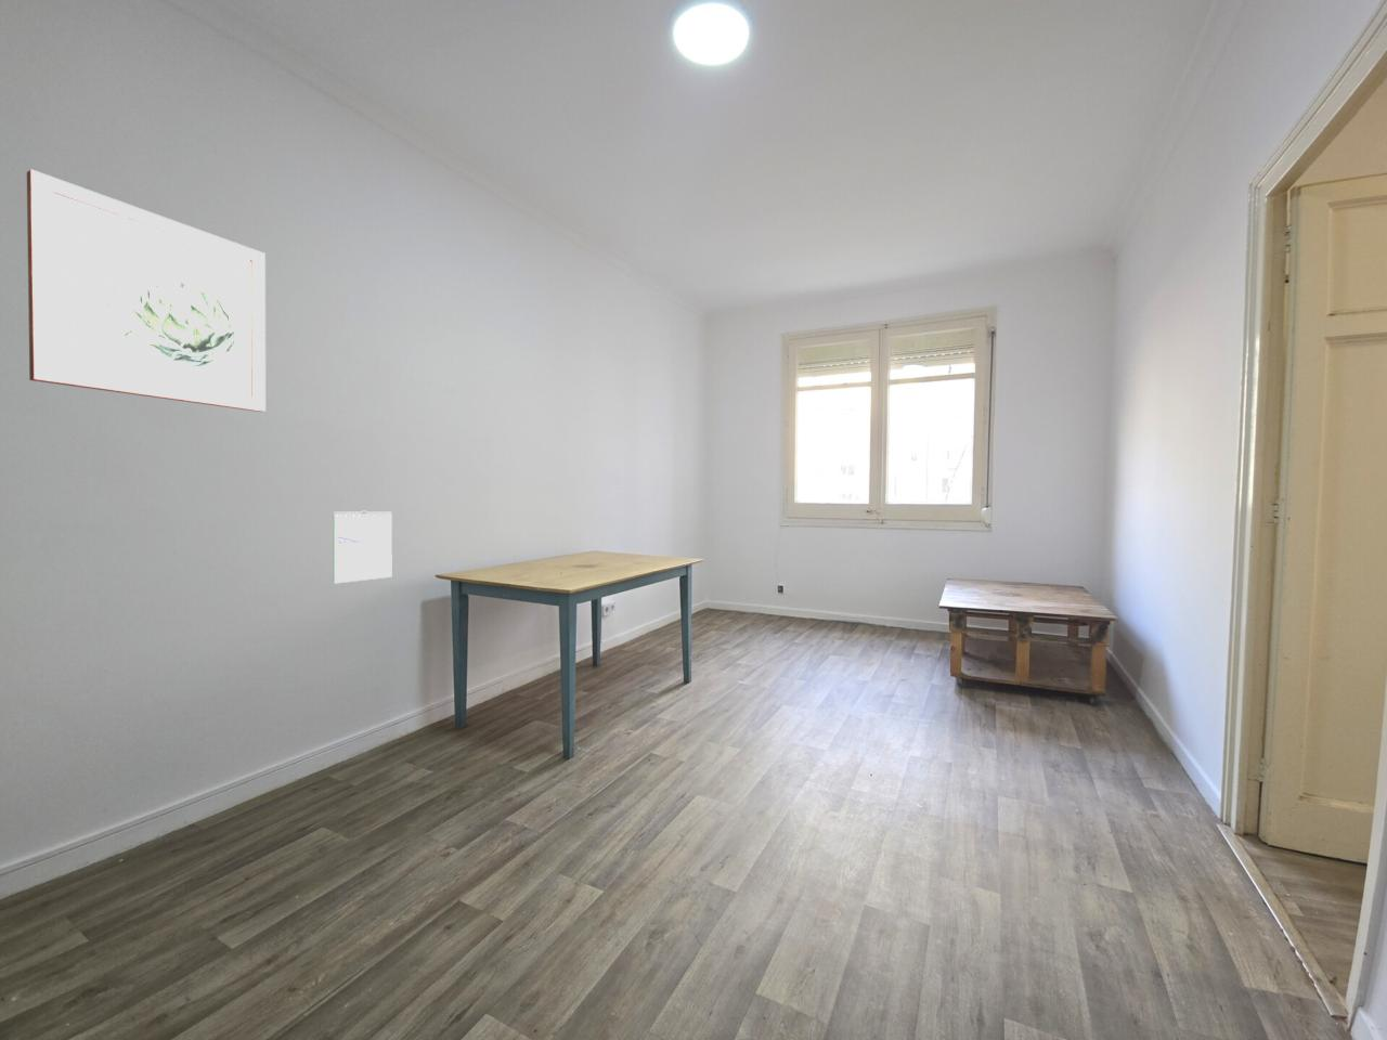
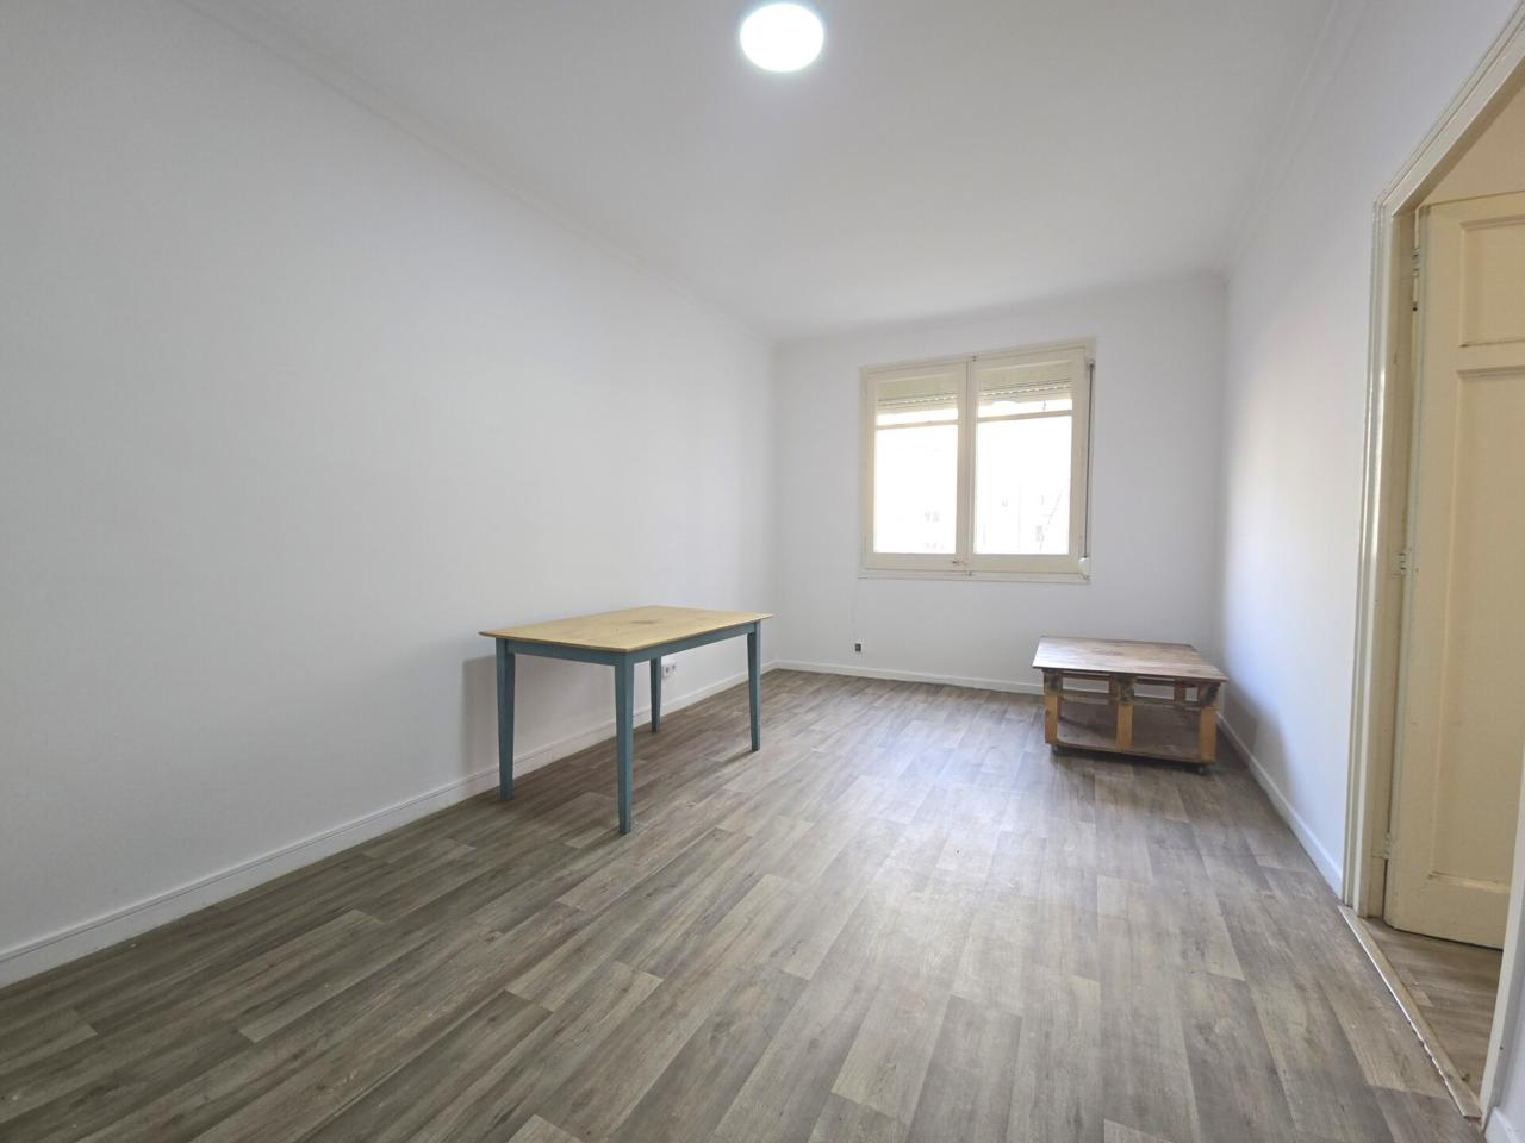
- wall art (163, 308)
- calendar (363, 545)
